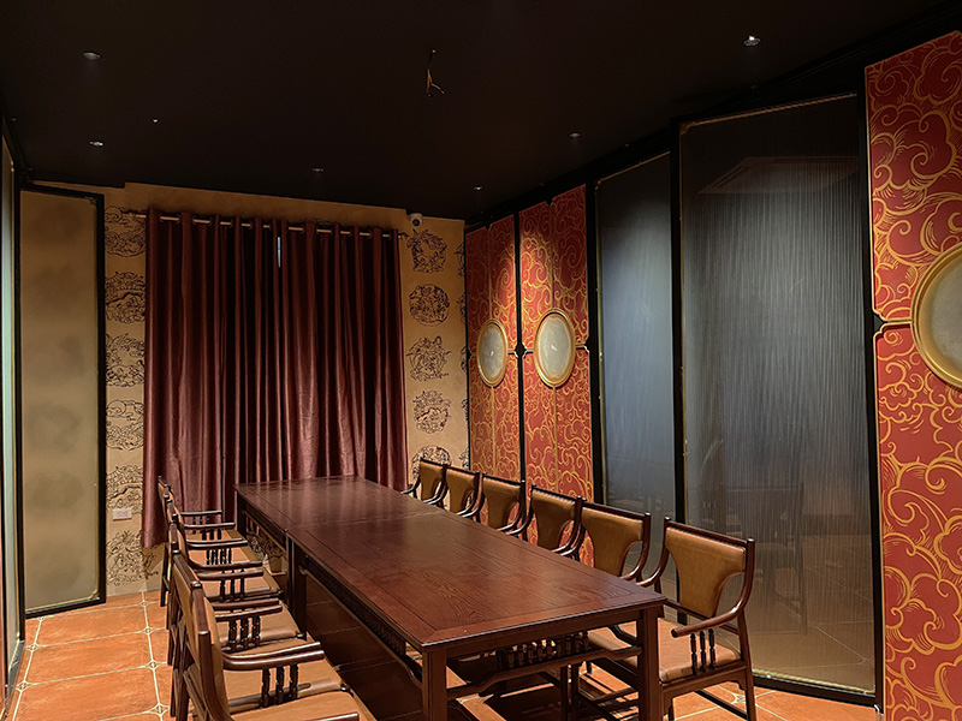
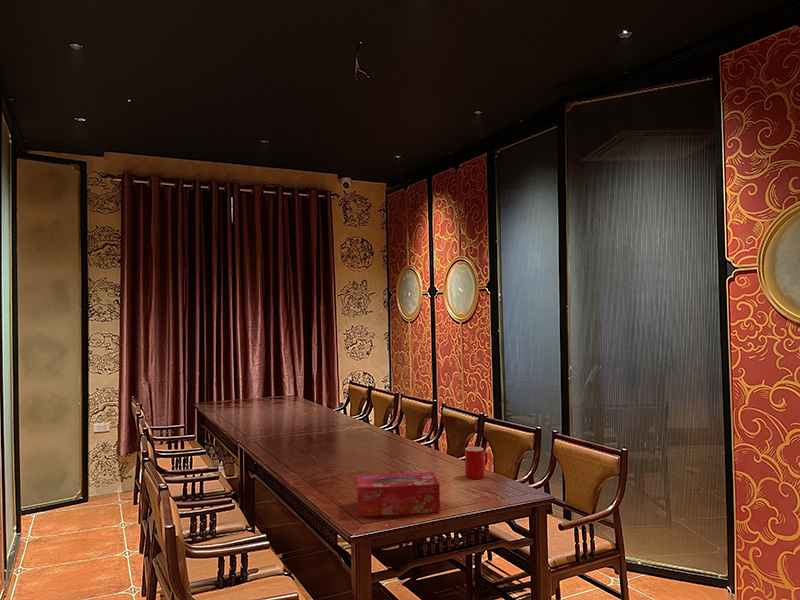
+ cup (478, 462)
+ tissue box (397, 493)
